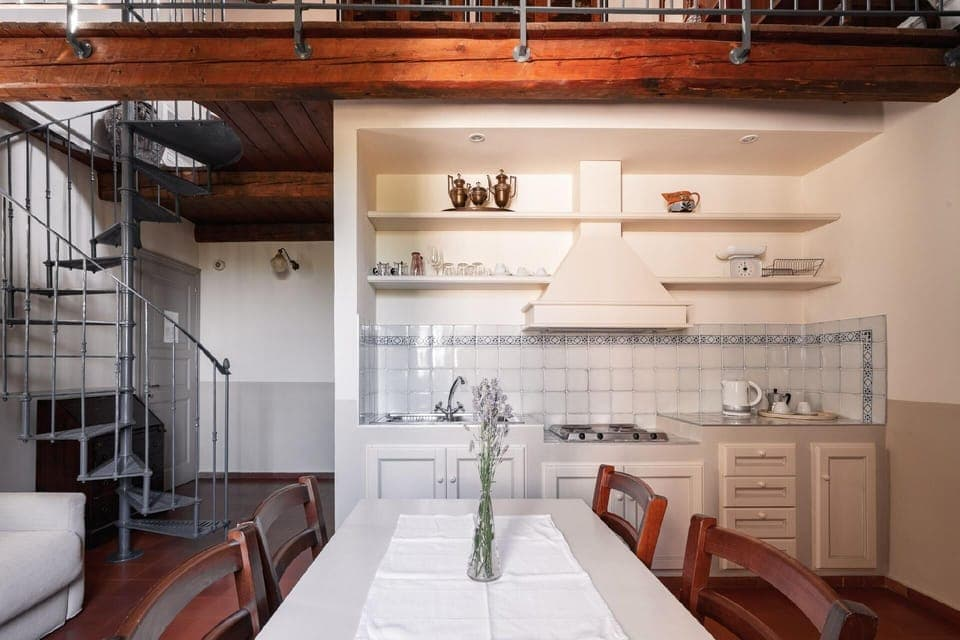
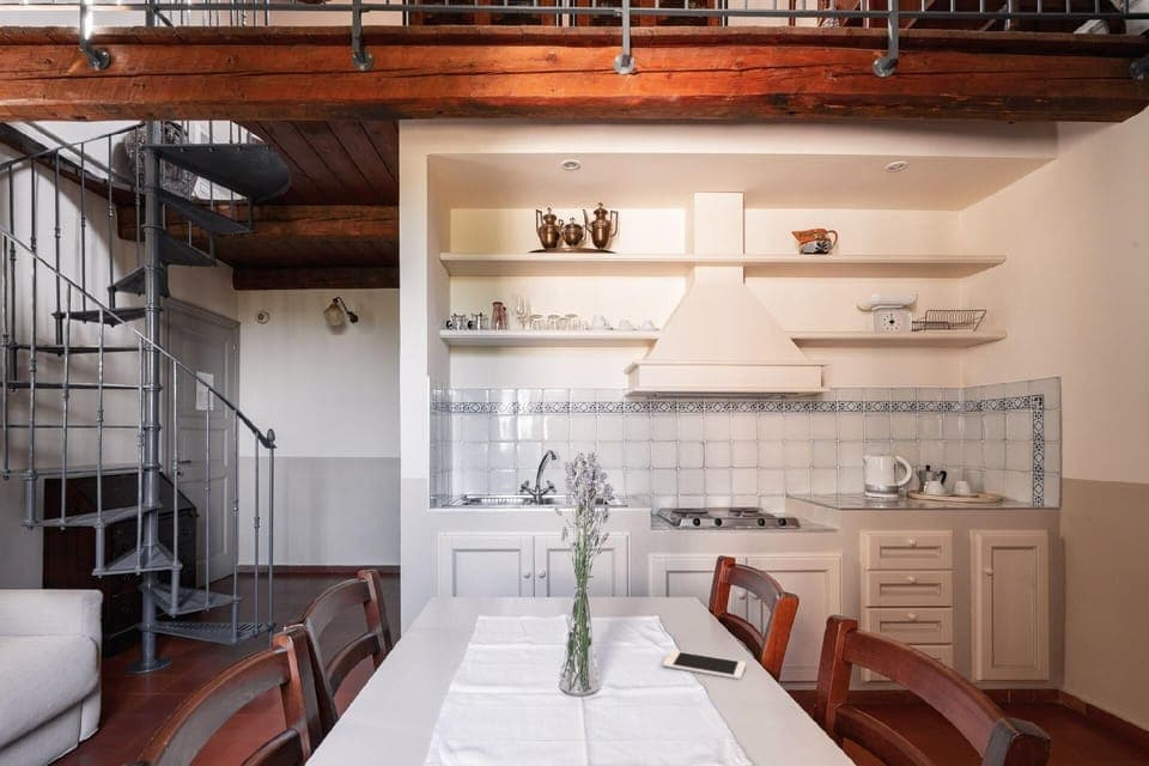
+ cell phone (704, 664)
